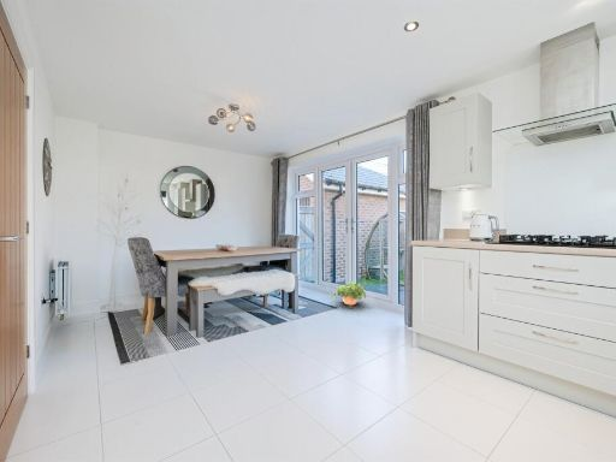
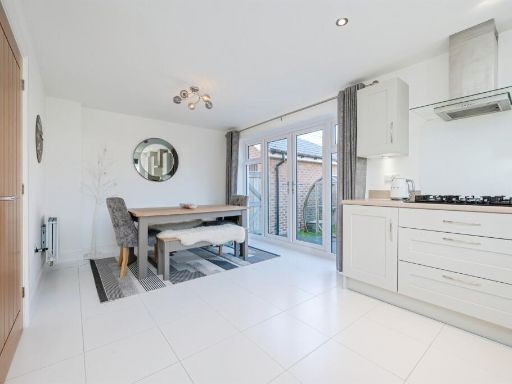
- potted plant (350, 292)
